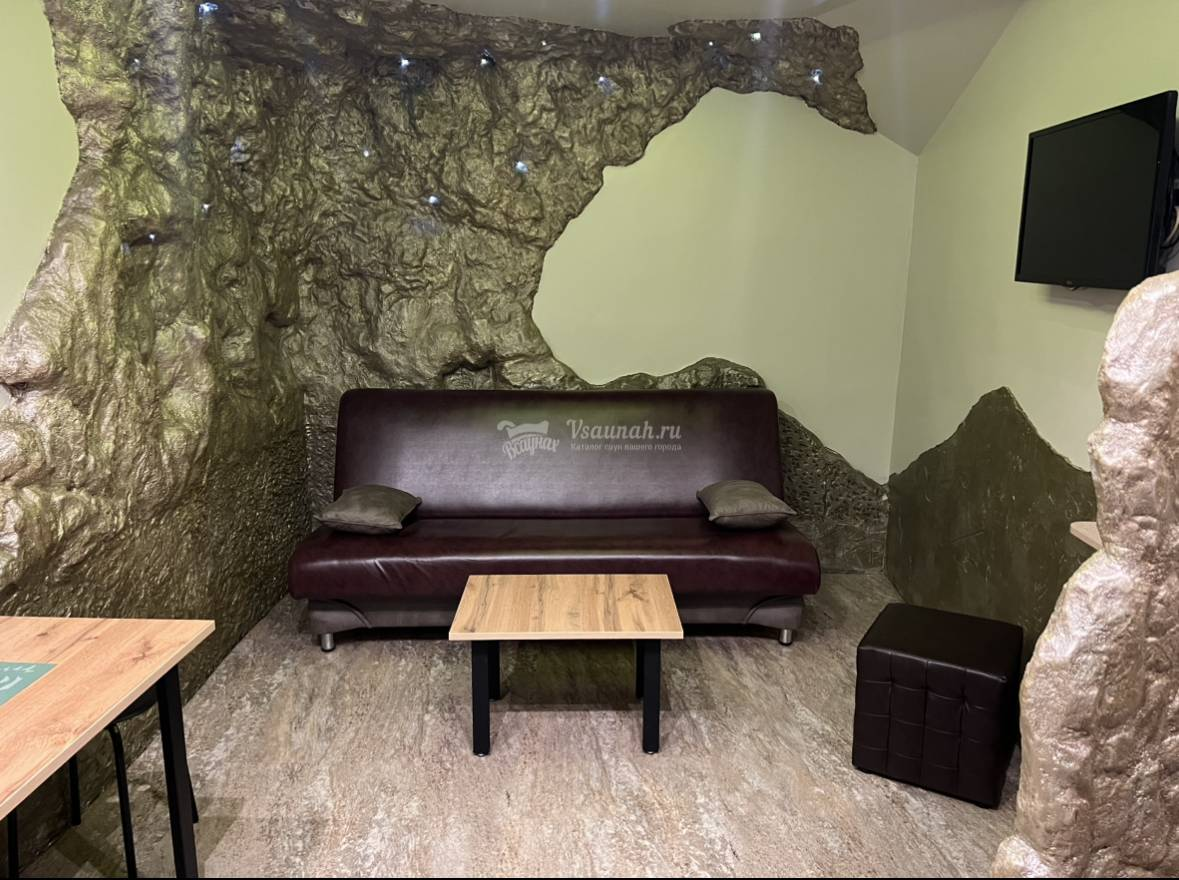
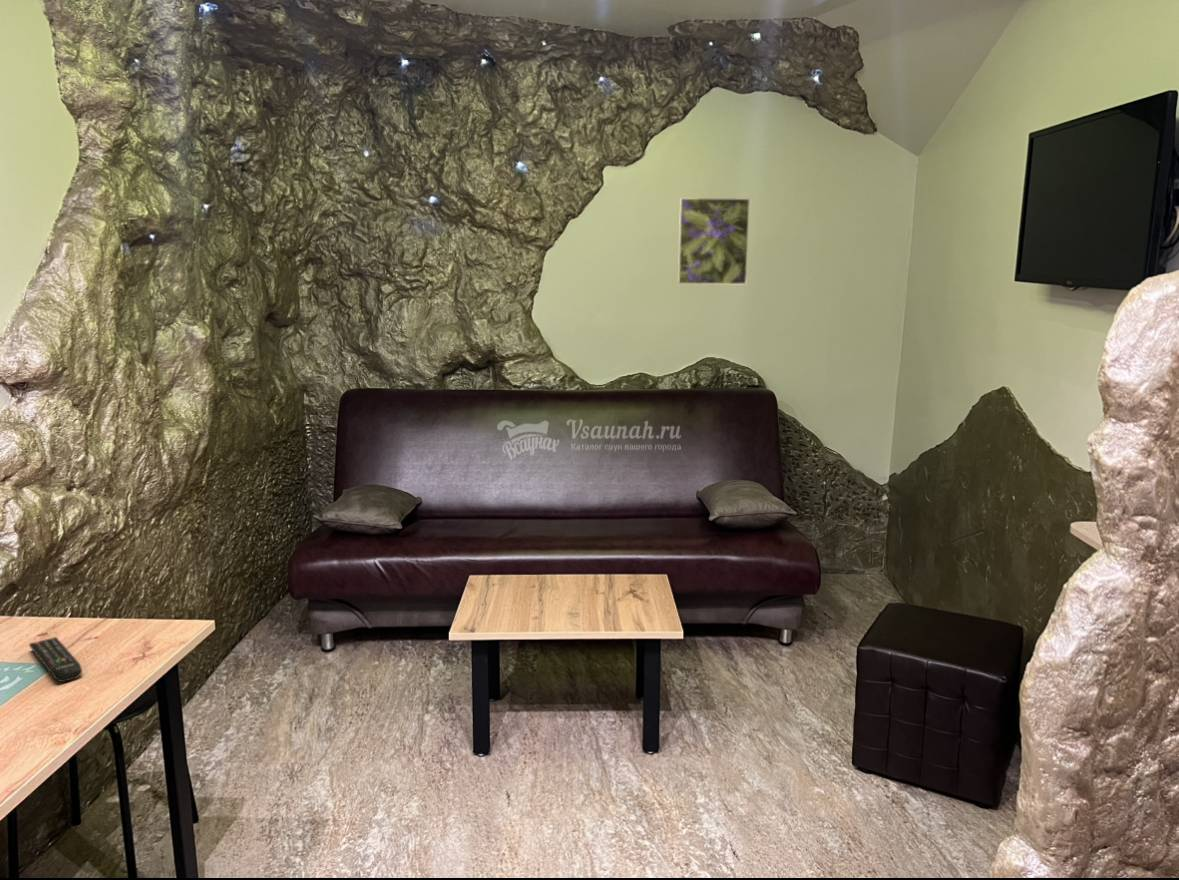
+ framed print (713, 241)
+ remote control (54, 657)
